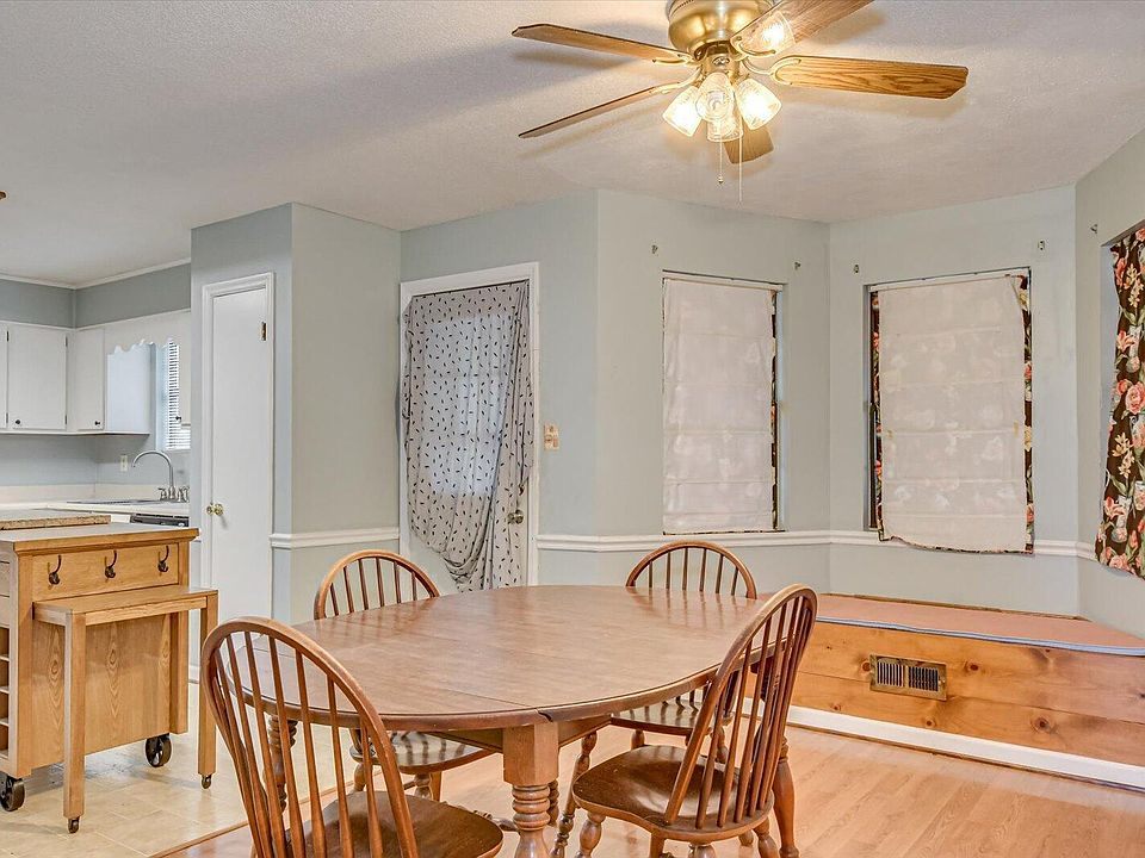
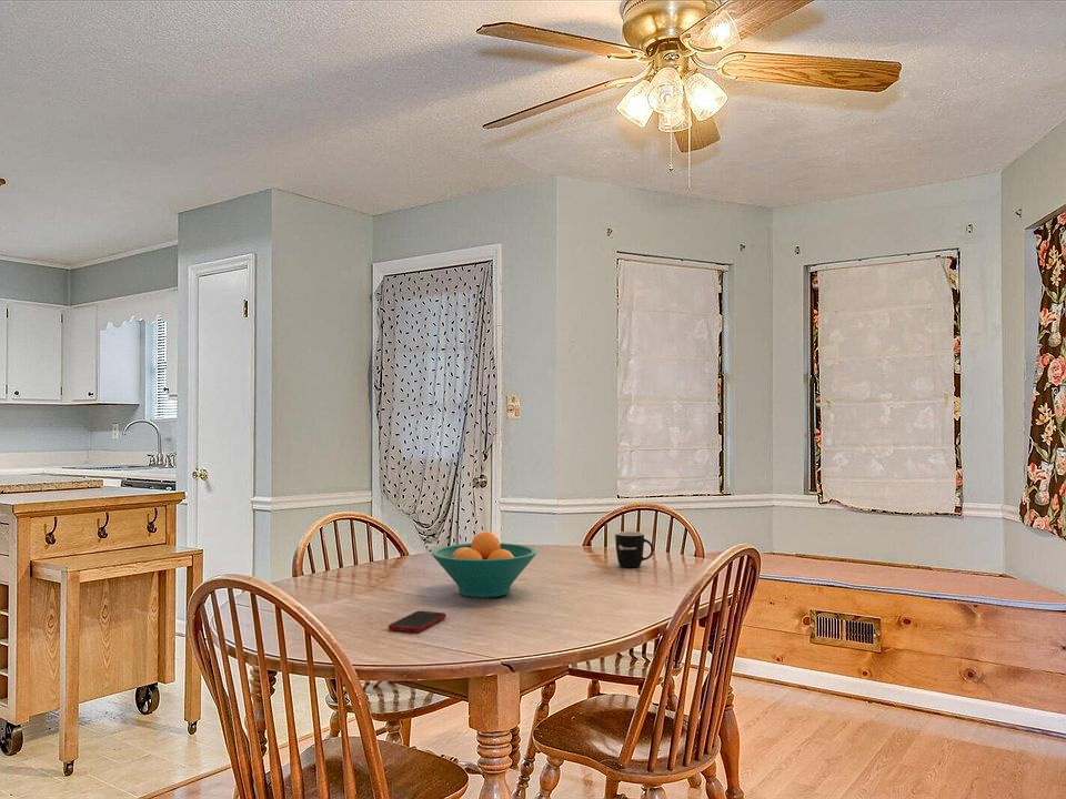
+ fruit bowl (484, 562)
+ mug (634, 549)
+ cell phone (418, 620)
